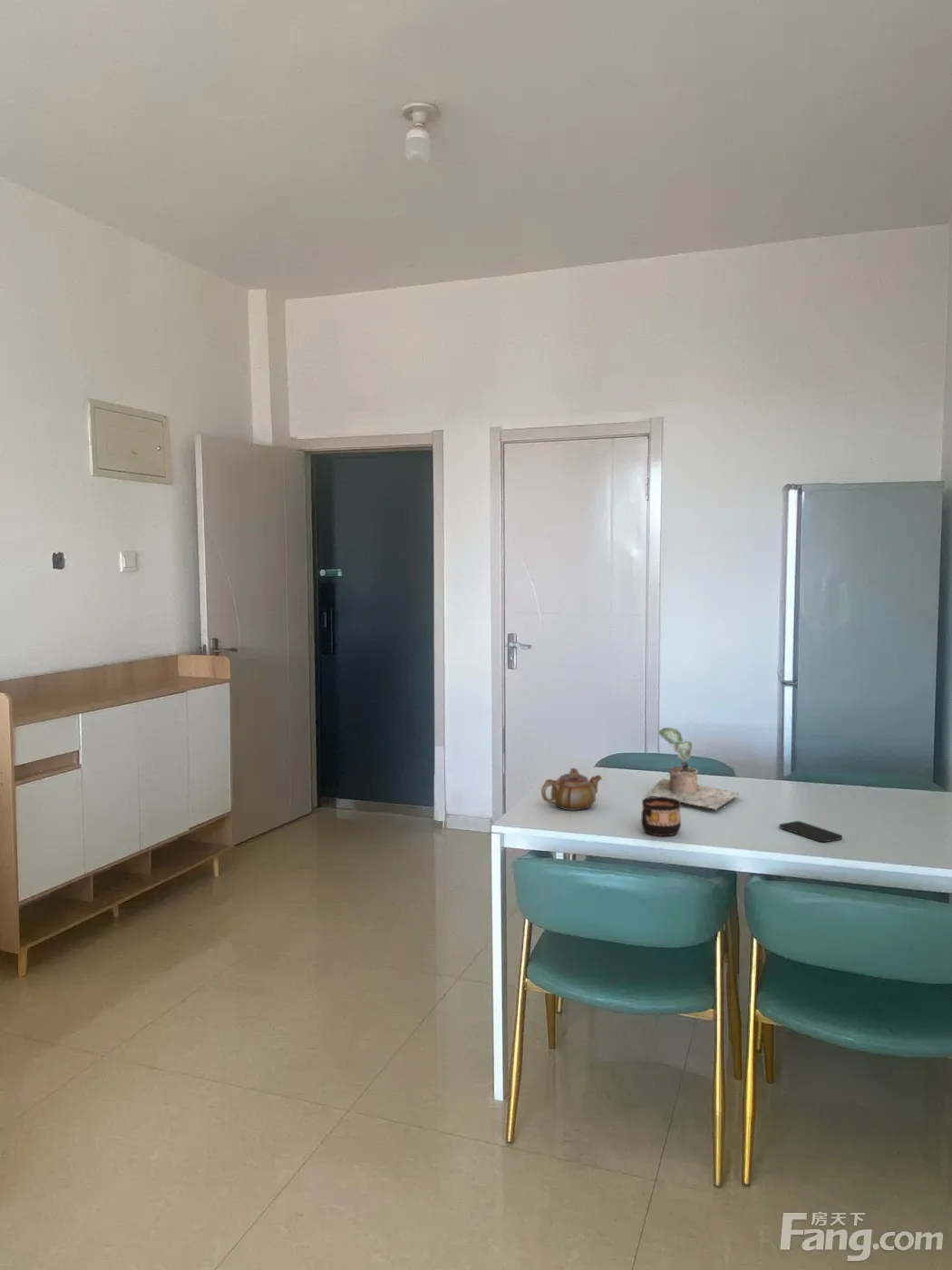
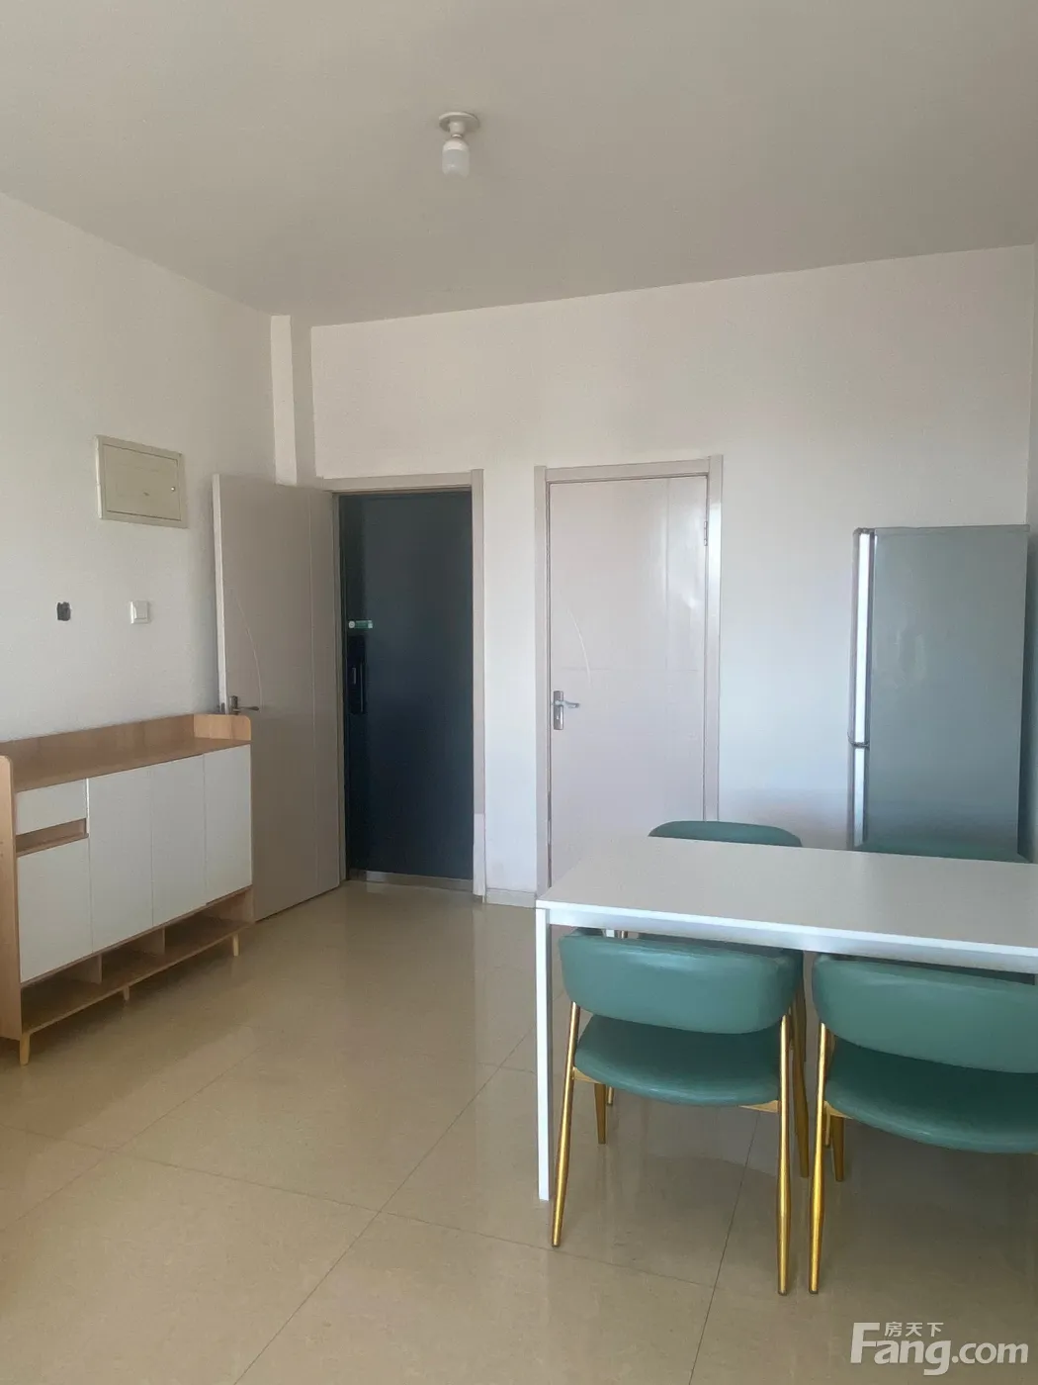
- plant (689, 766)
- cup (658, 816)
- smartphone (810, 831)
- teapot (571, 786)
